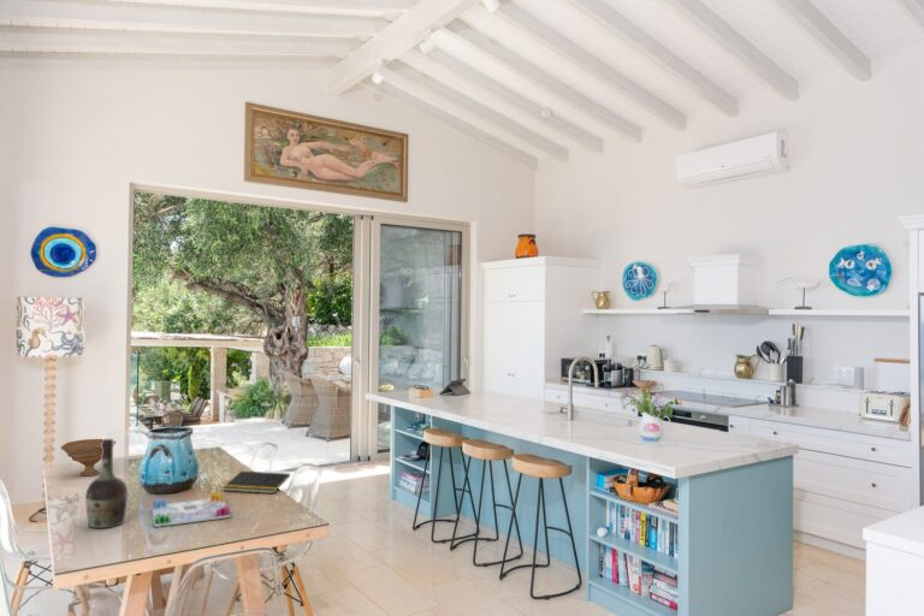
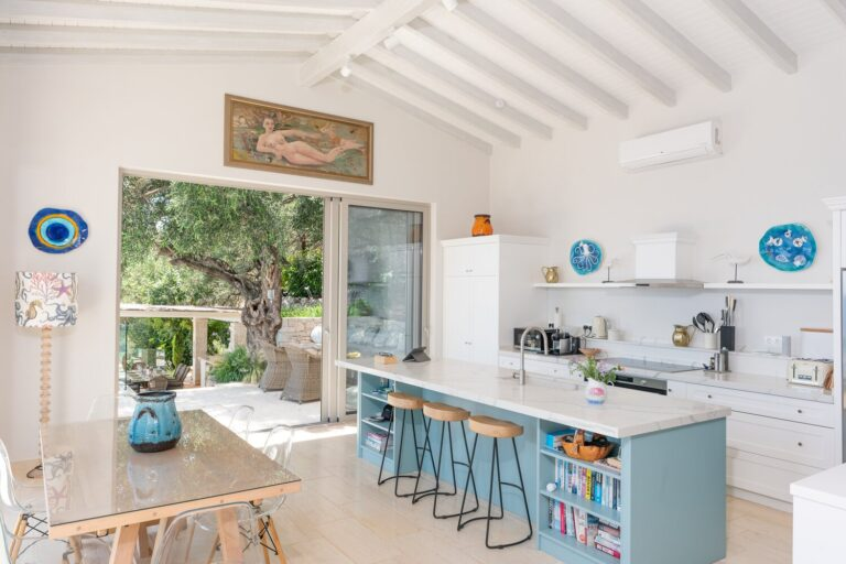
- bowl (88, 457)
- board game (190, 508)
- cognac bottle (107, 481)
- notepad (256, 481)
